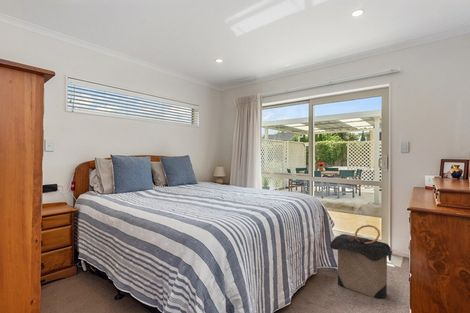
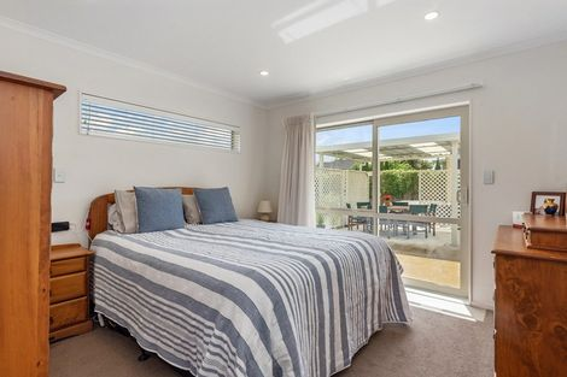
- laundry hamper (359, 256)
